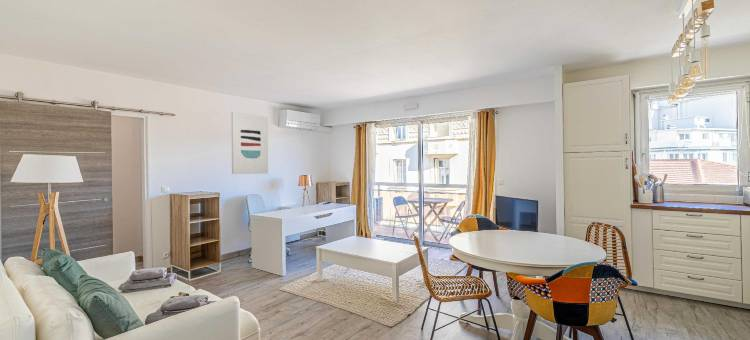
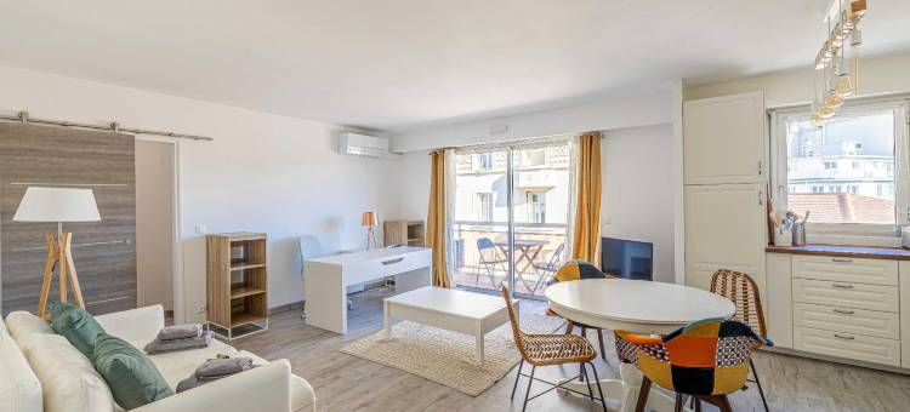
- wall art (250, 144)
